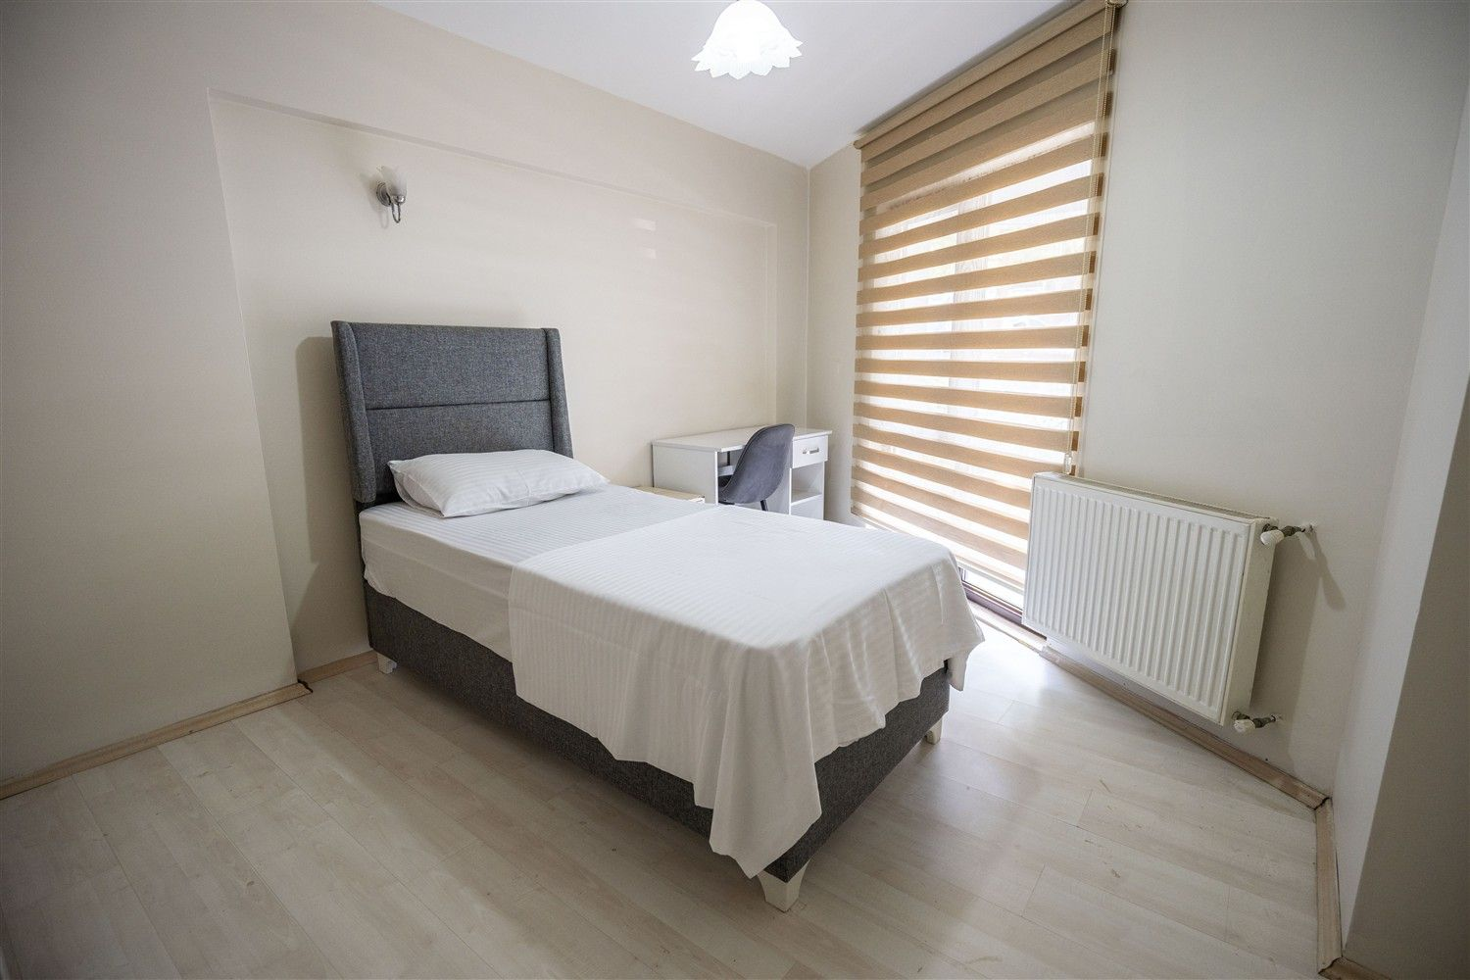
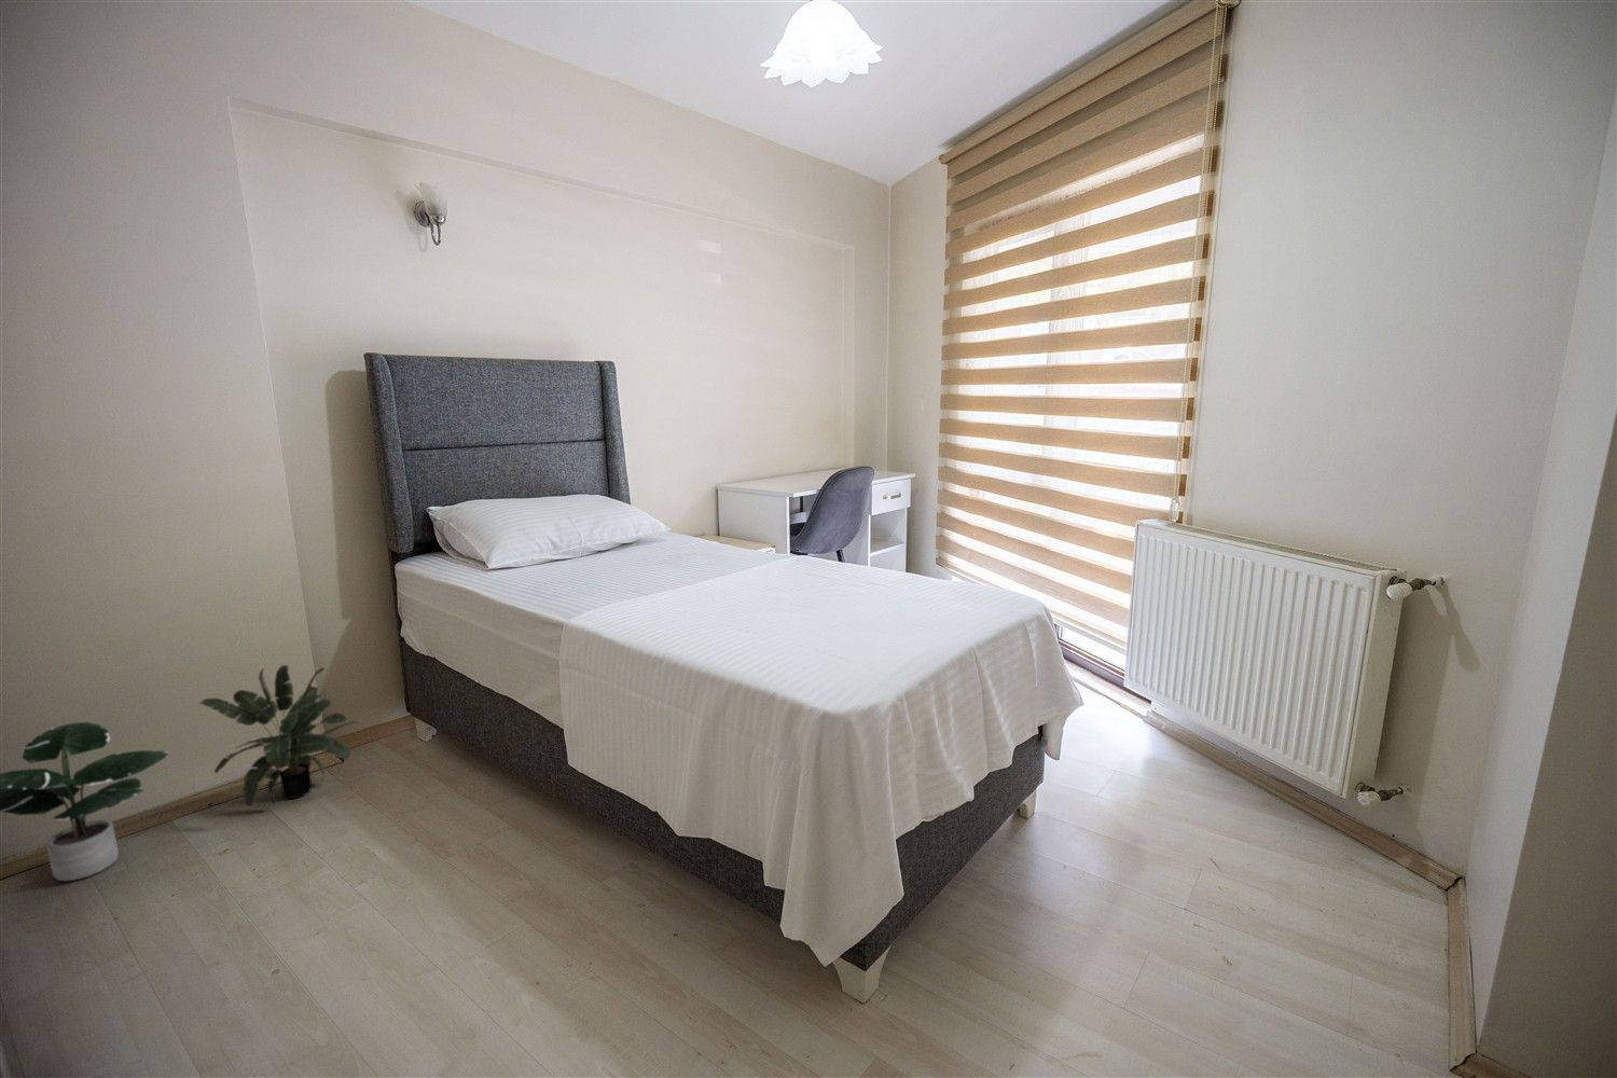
+ potted plant (289, 734)
+ potted plant (84, 802)
